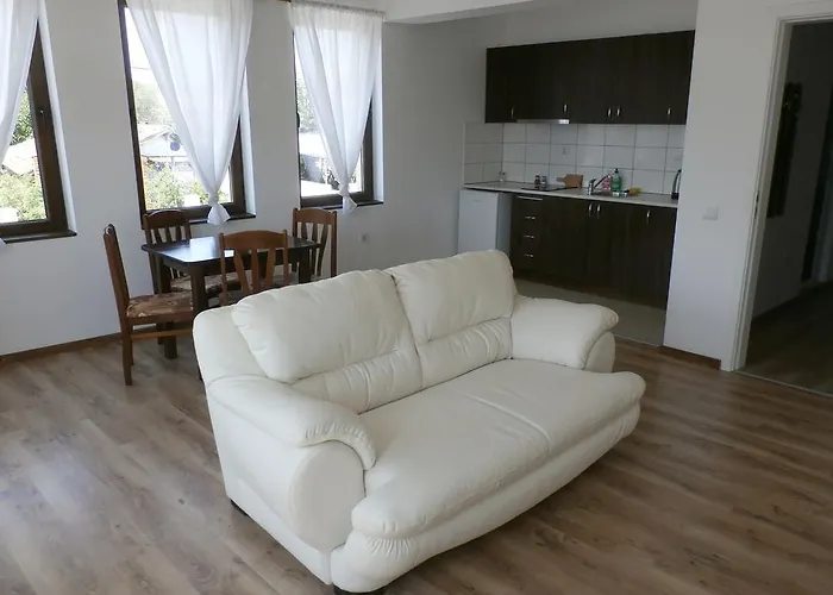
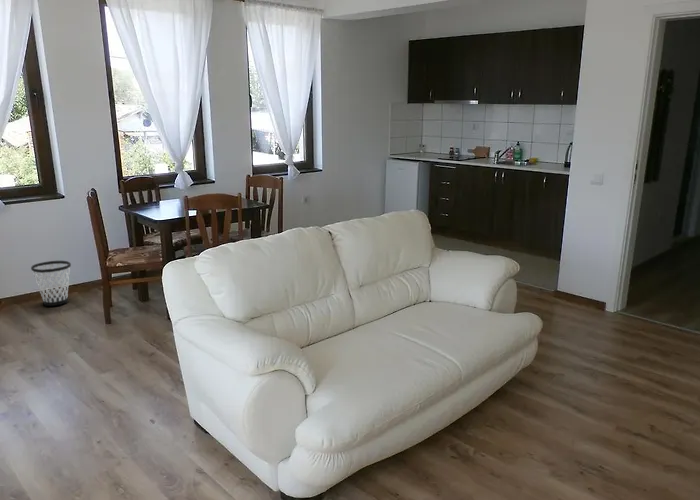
+ wastebasket (53, 284)
